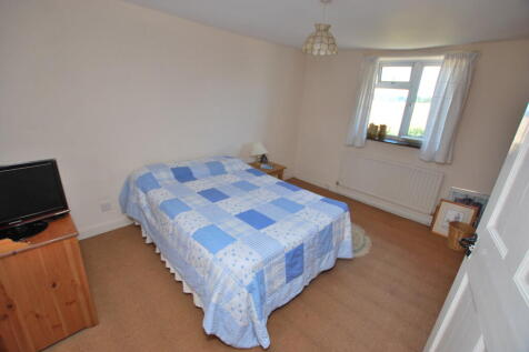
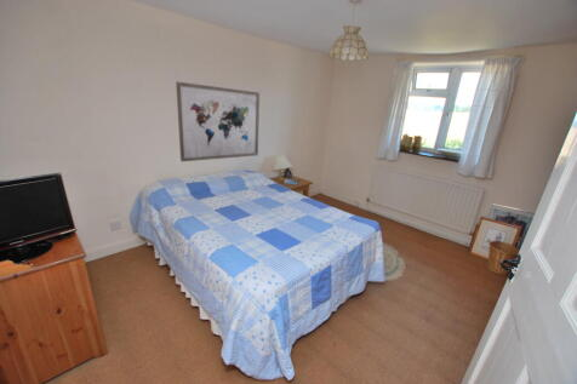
+ wall art (223, 124)
